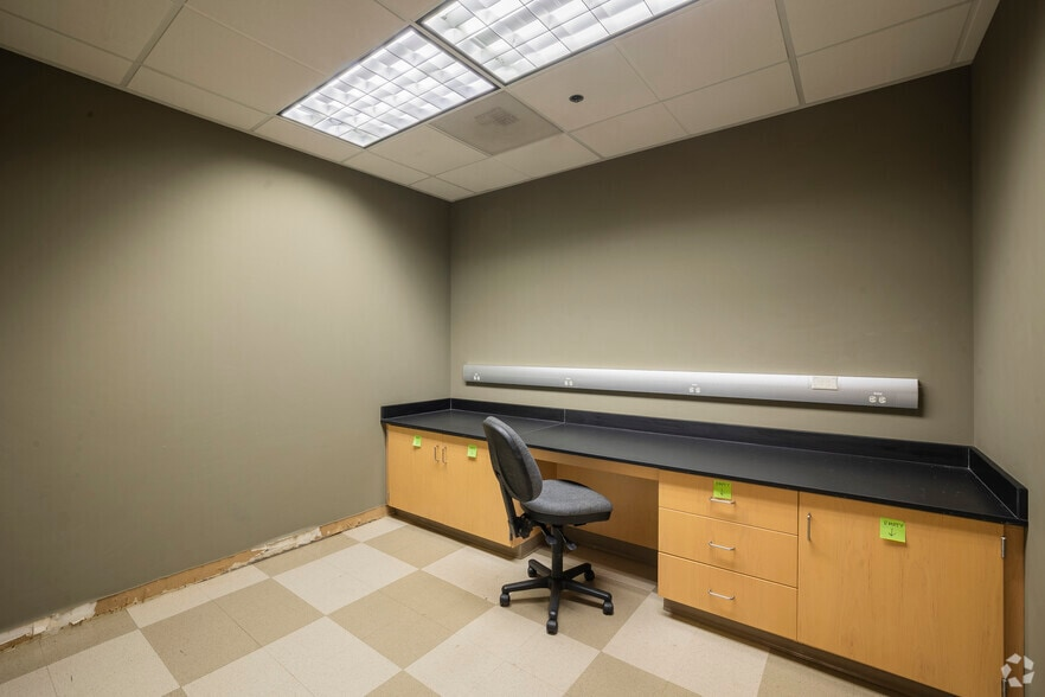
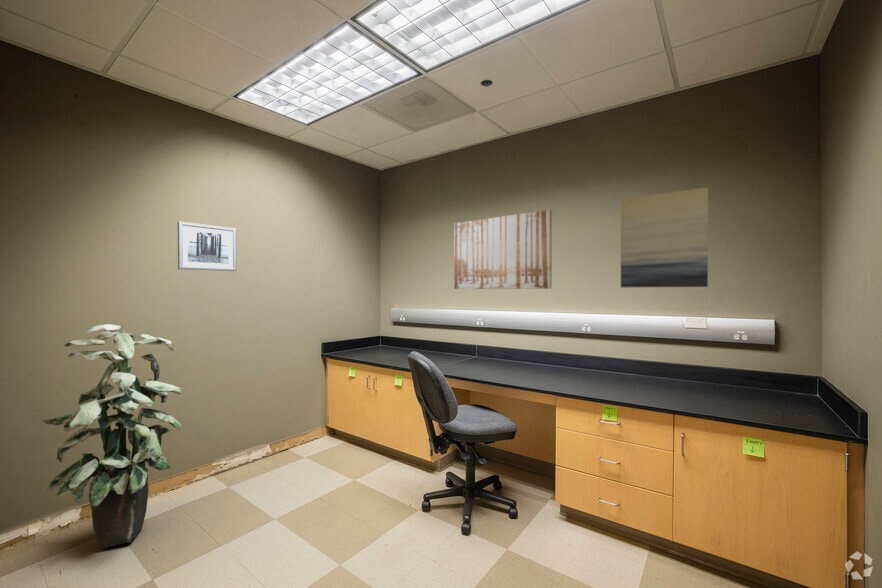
+ indoor plant (115, 429)
+ wall art (208, 247)
+ wall art (661, 240)
+ wall art (498, 253)
